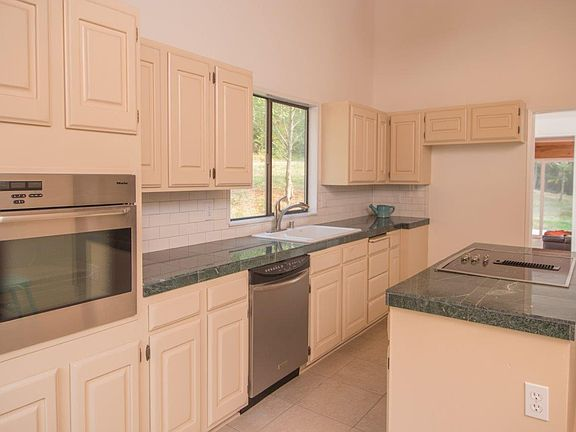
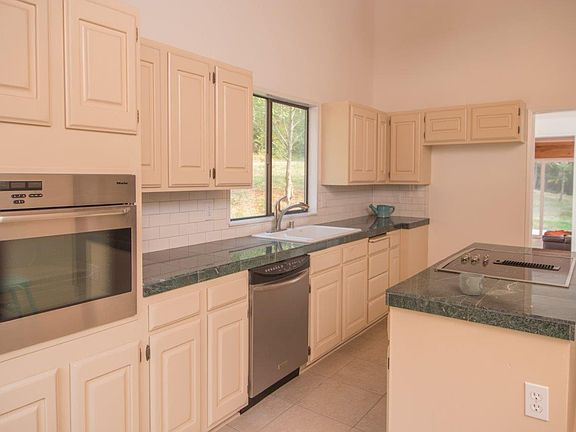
+ mug (470, 284)
